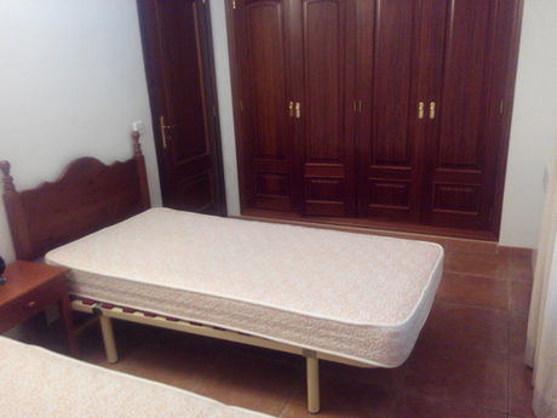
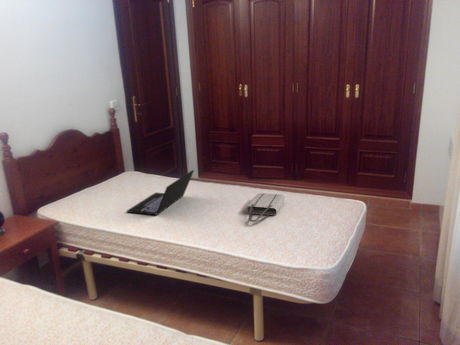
+ tote bag (263, 207)
+ laptop (161, 193)
